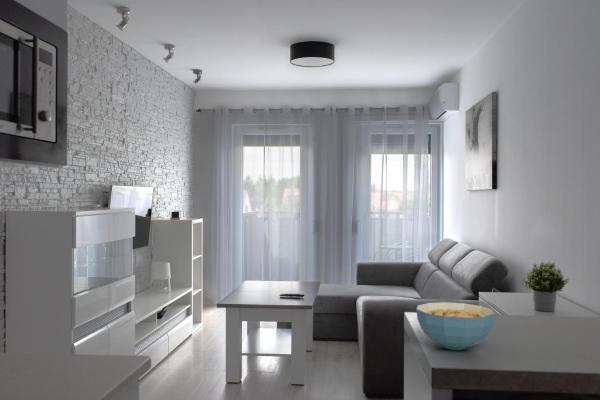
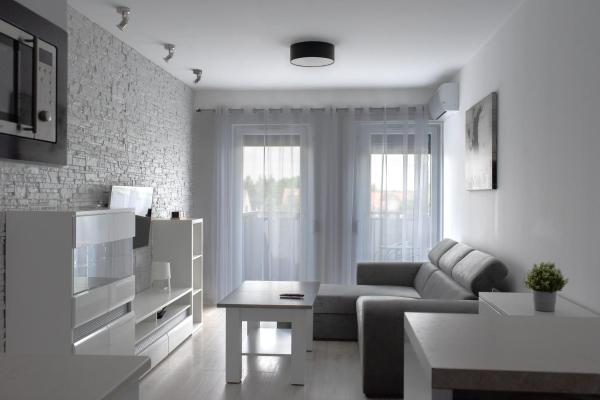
- cereal bowl (454, 328)
